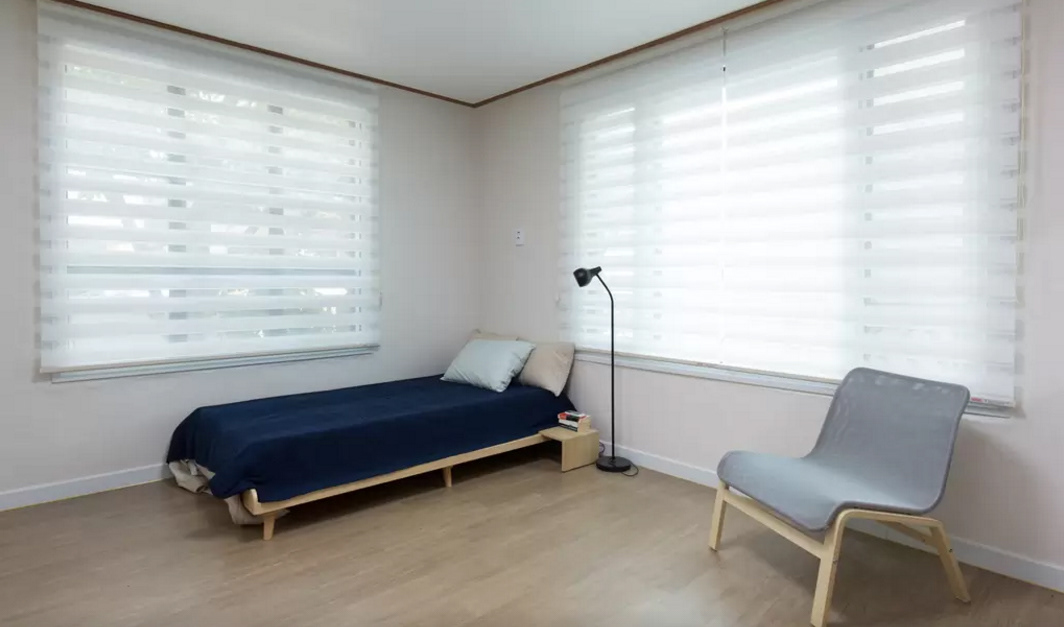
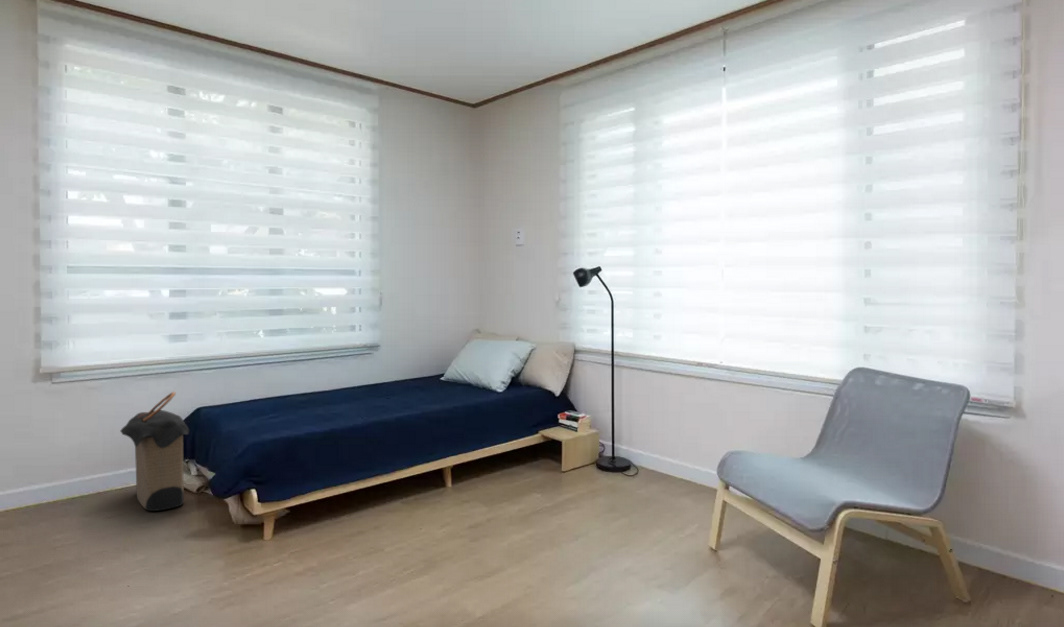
+ laundry hamper (155, 445)
